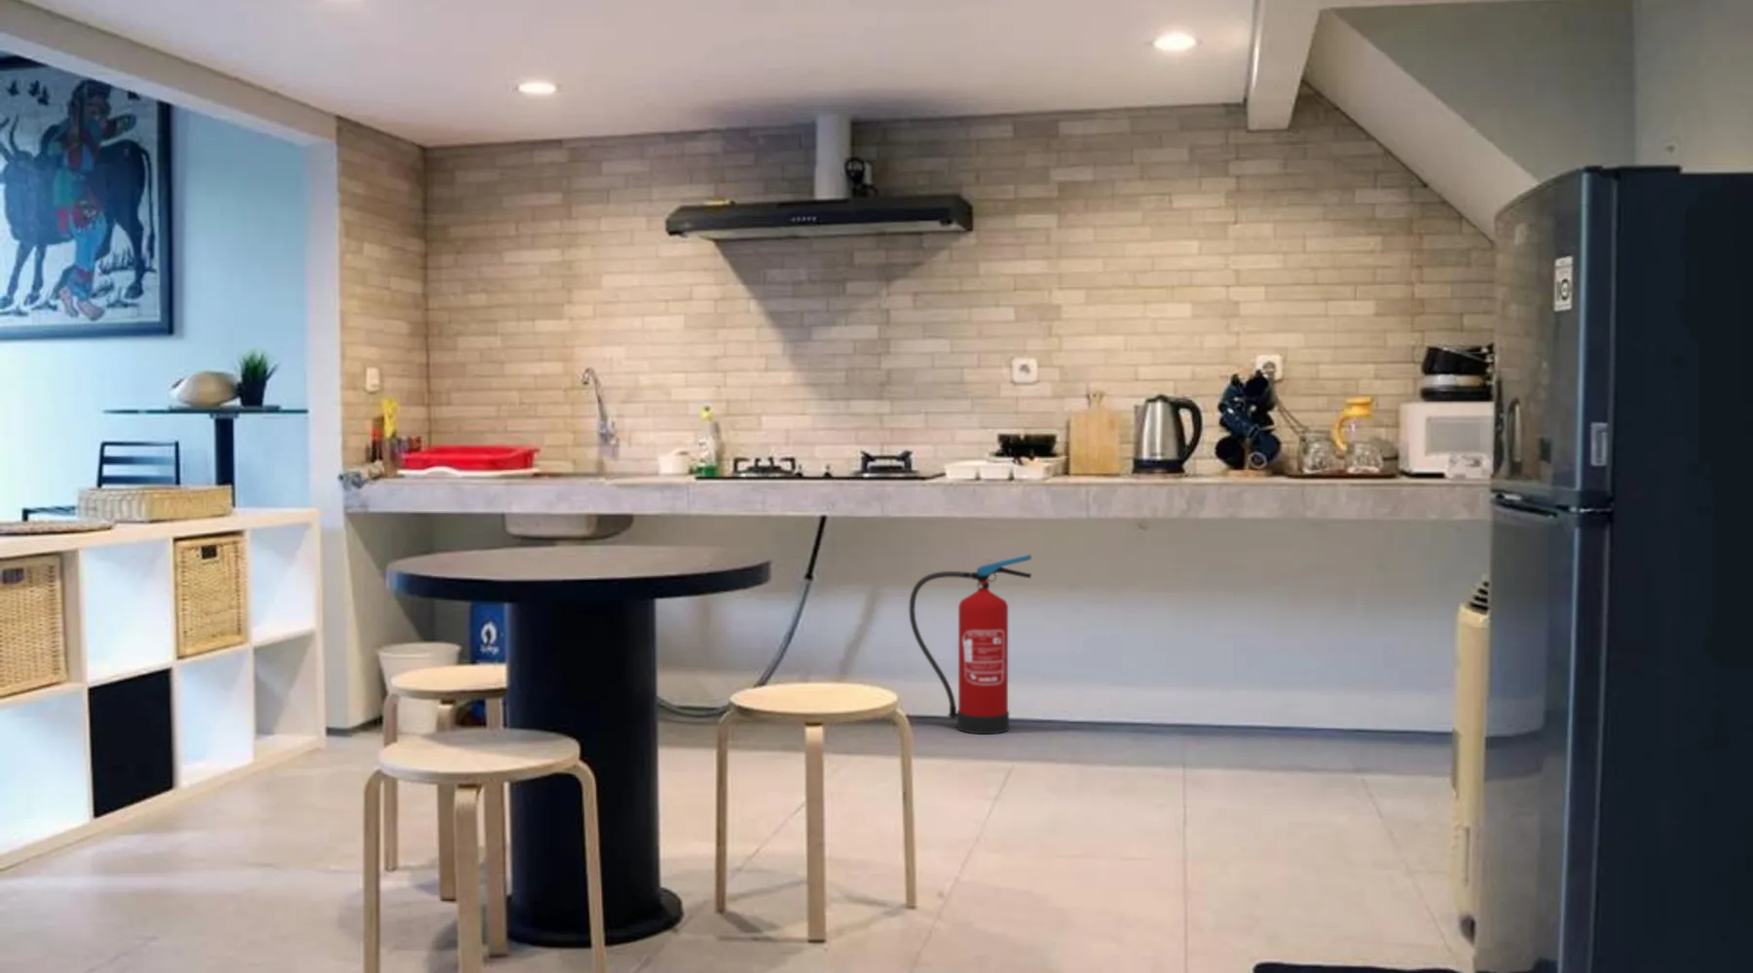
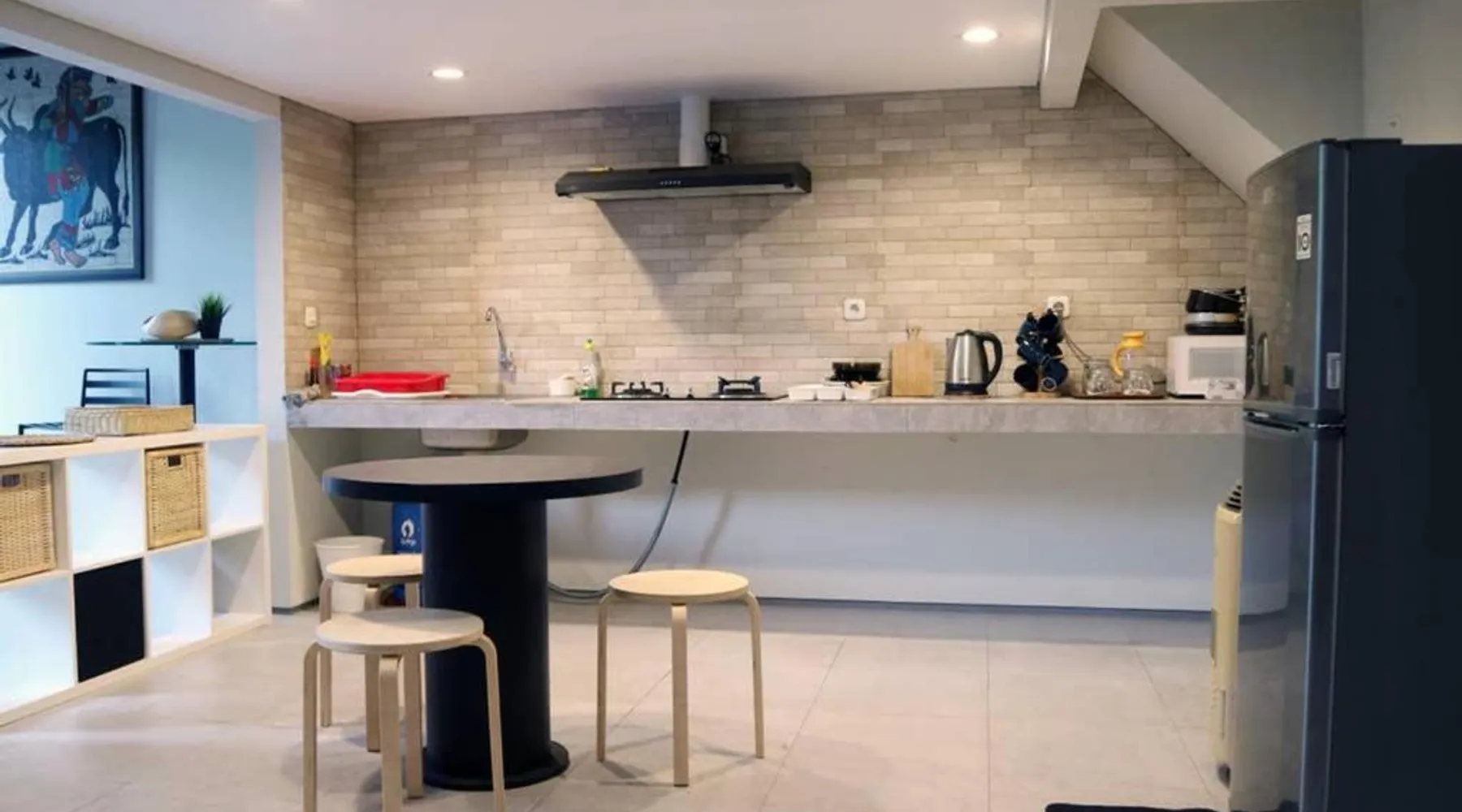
- fire extinguisher (969, 640)
